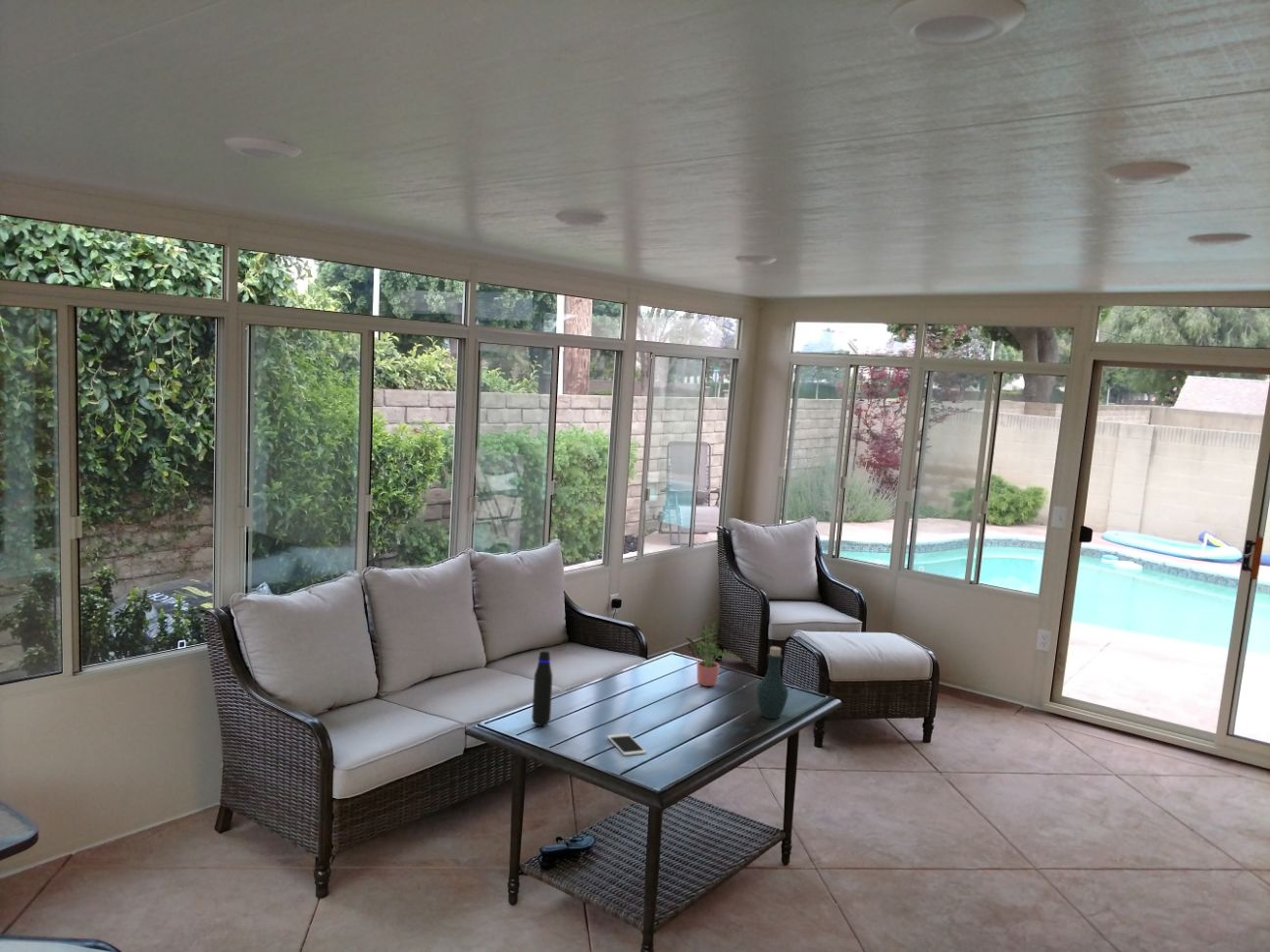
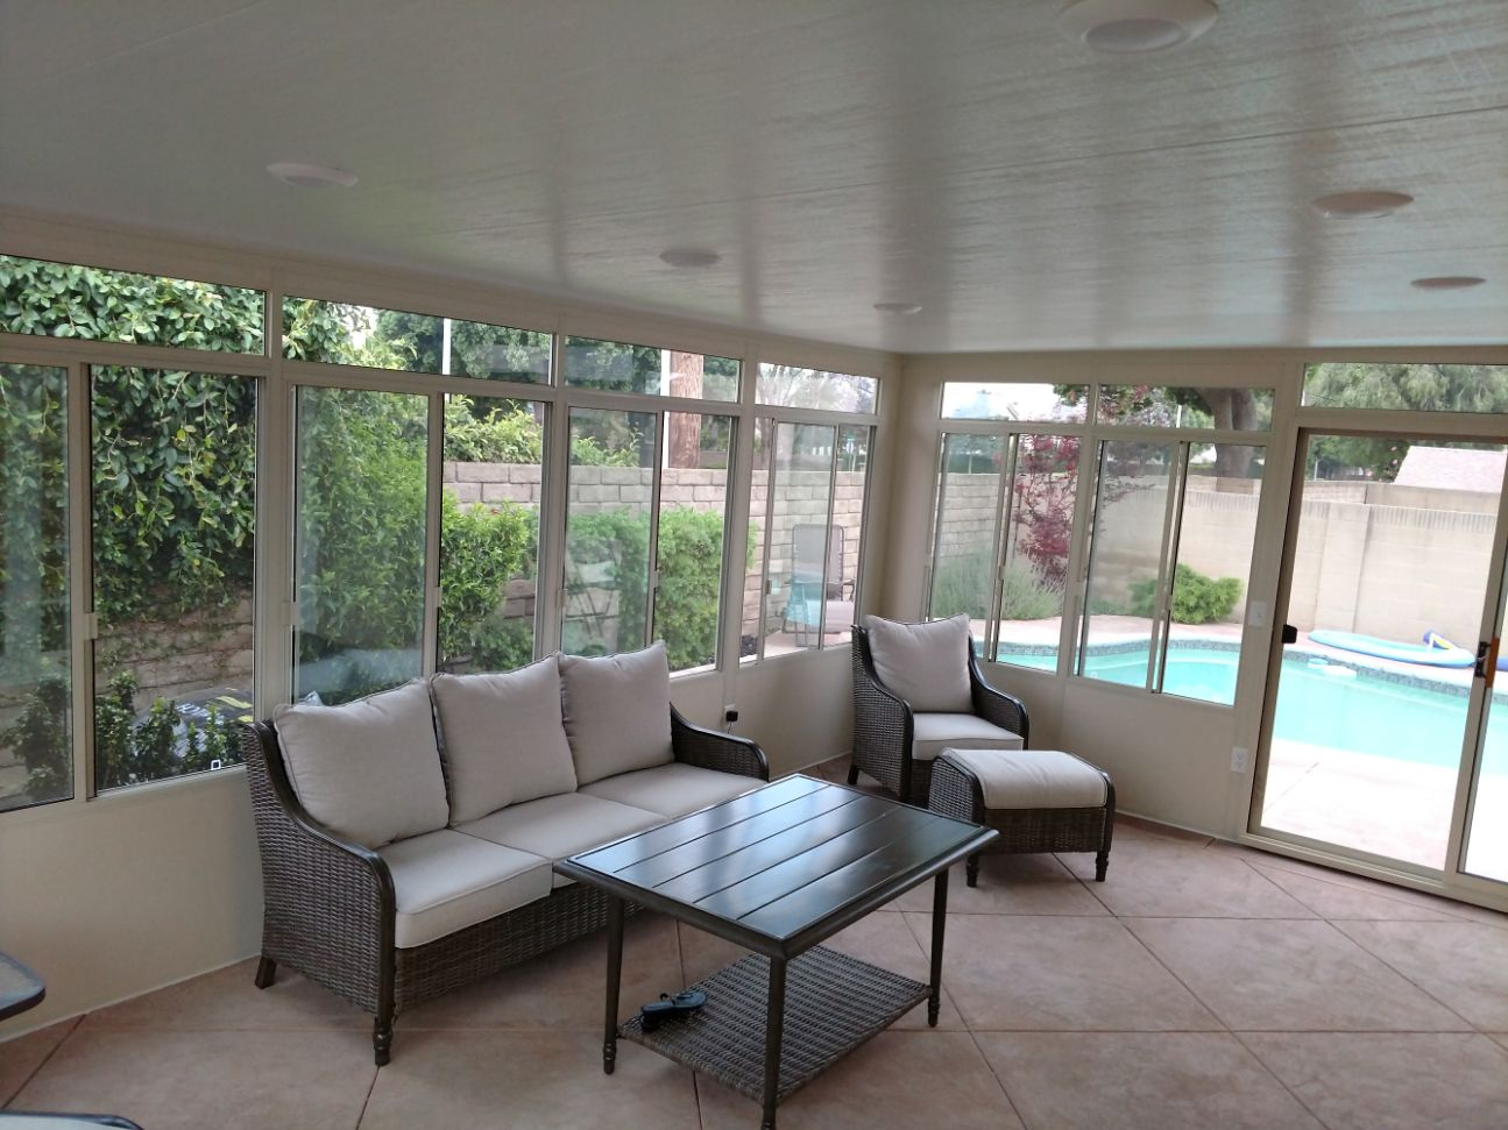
- water bottle (542, 687)
- bottle (773, 681)
- potted plant (715, 656)
- cell phone (626, 744)
